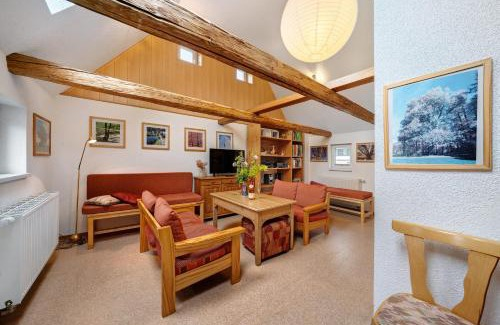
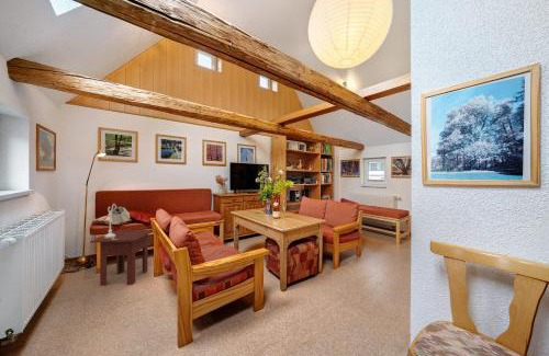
+ side table (124, 255)
+ table lamp (115, 218)
